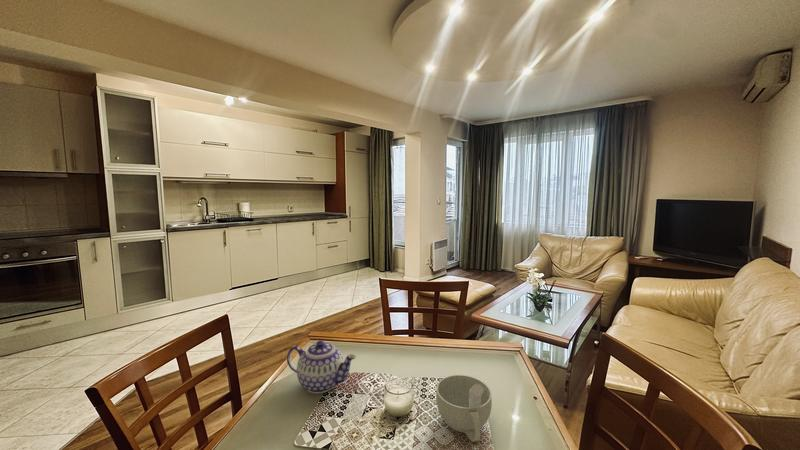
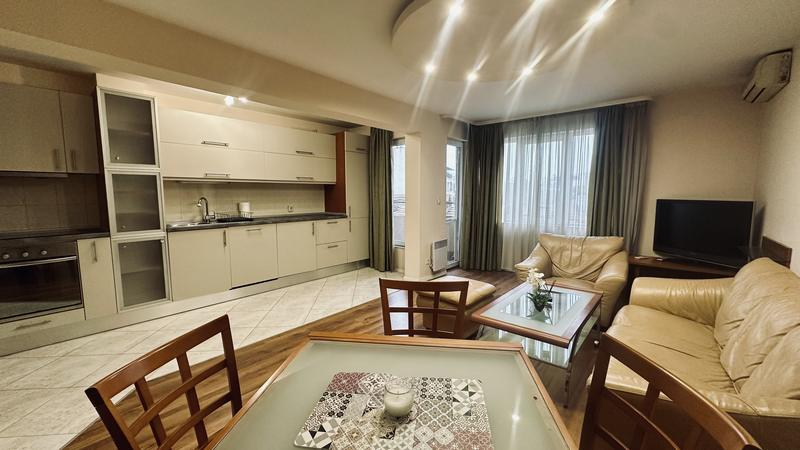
- teapot (320, 362)
- cup (465, 400)
